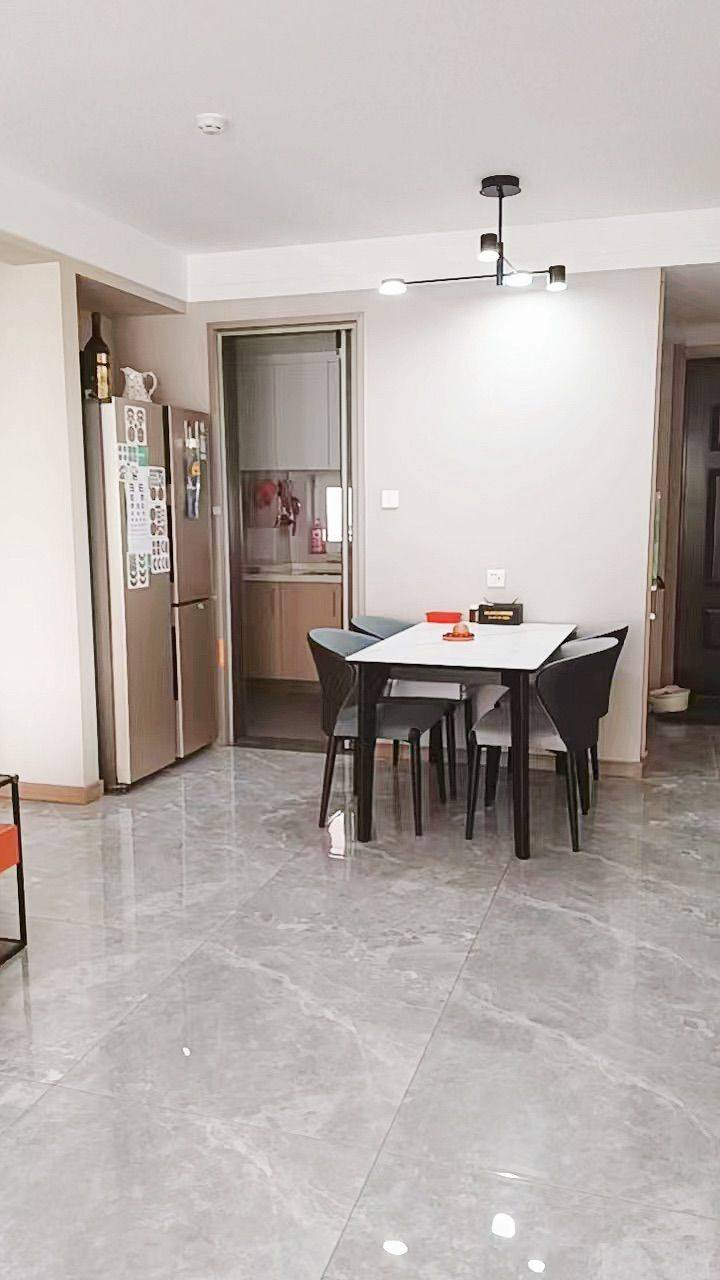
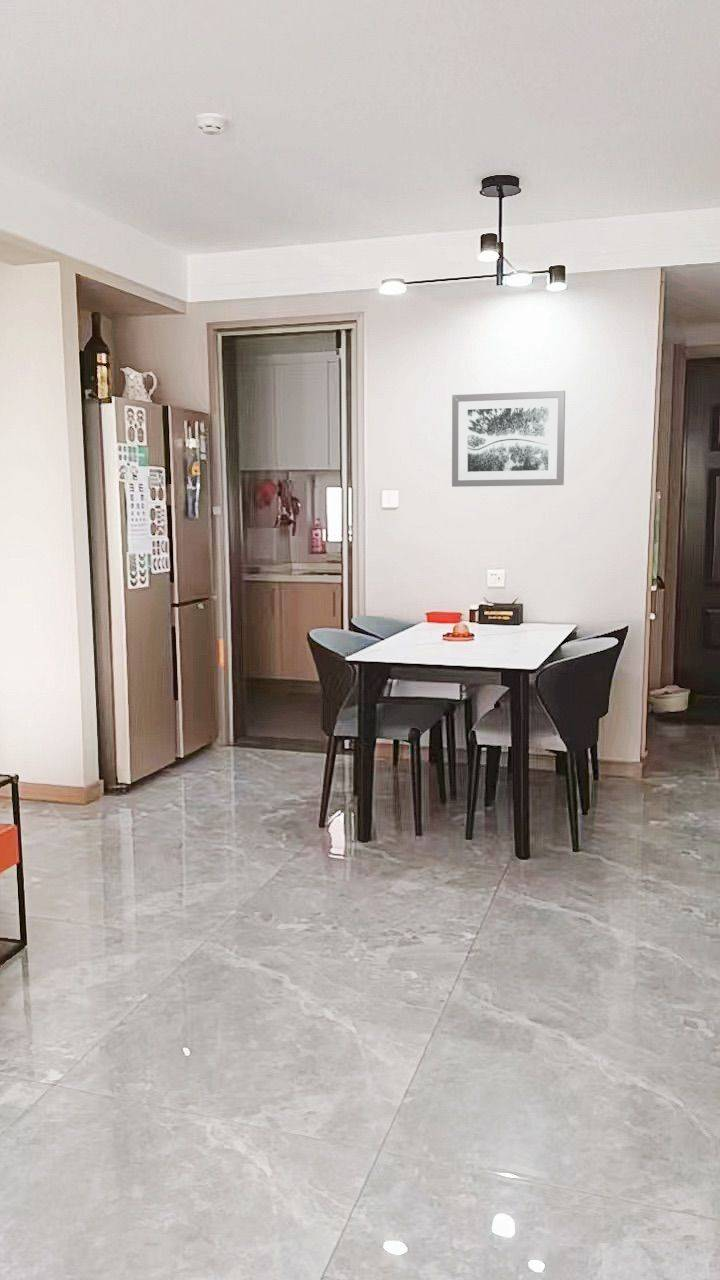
+ wall art (507, 439)
